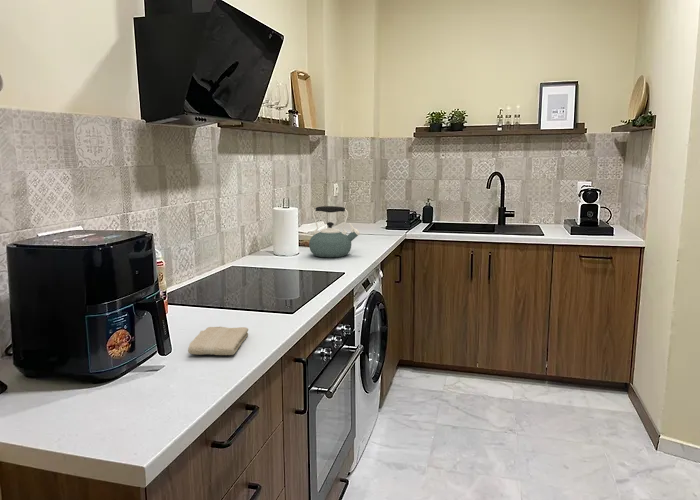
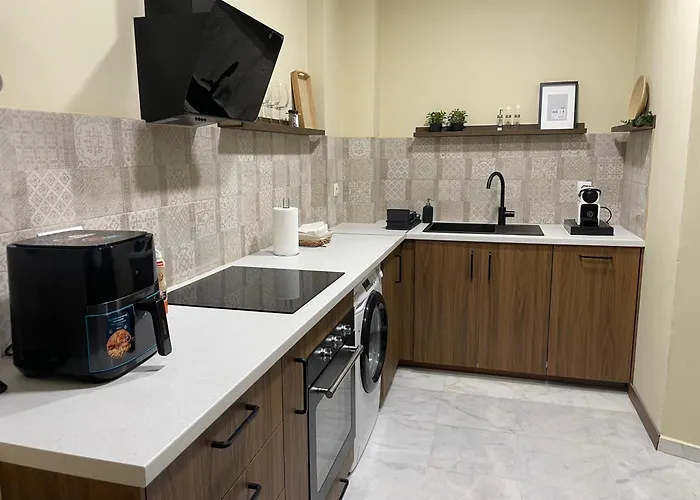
- washcloth (220, 339)
- kettle (334, 230)
